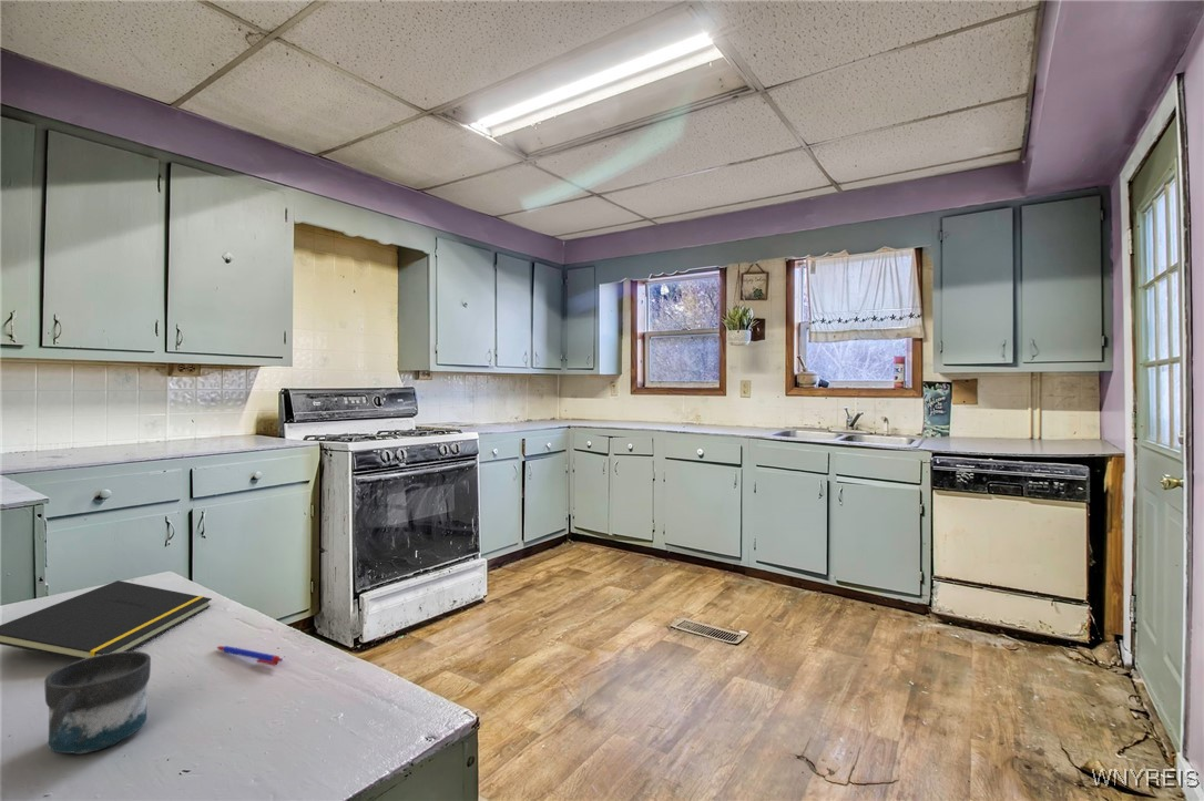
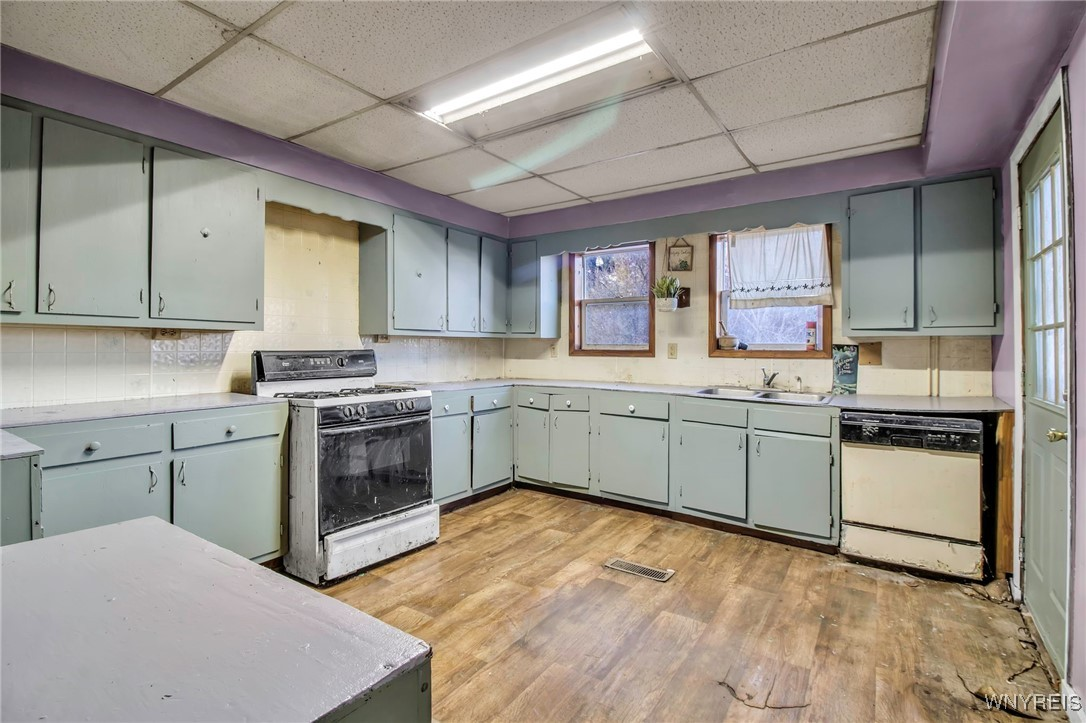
- mug (100, 705)
- notepad (111, 617)
- pen (247, 653)
